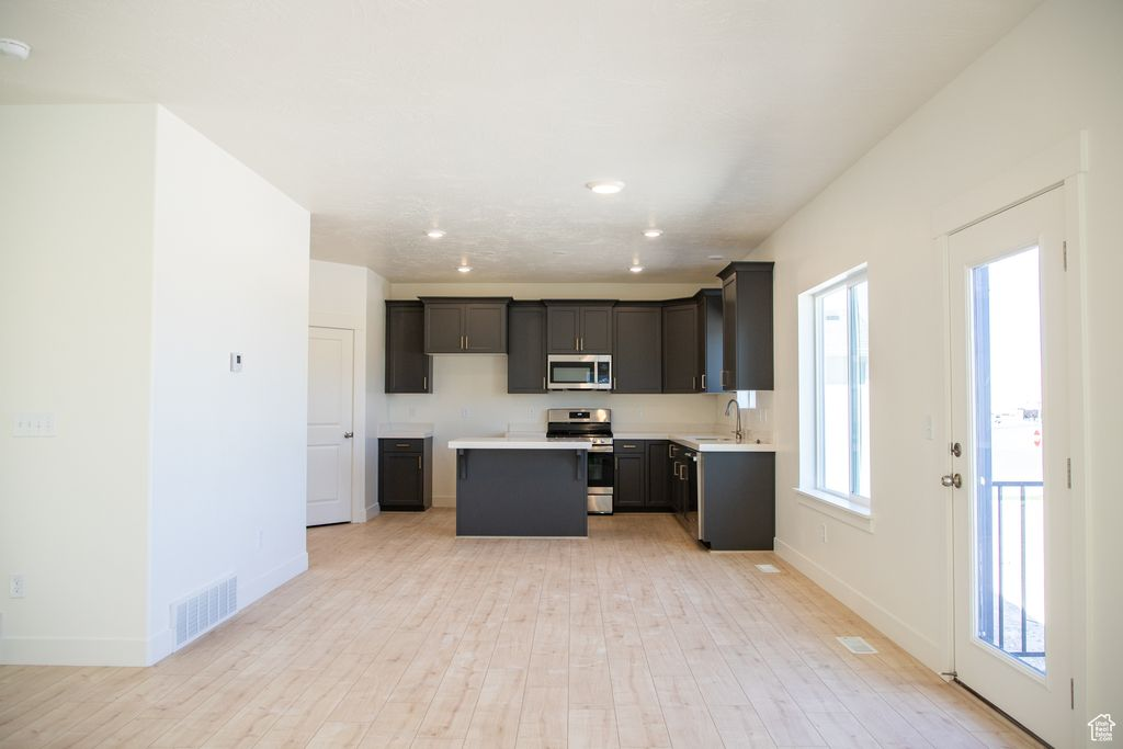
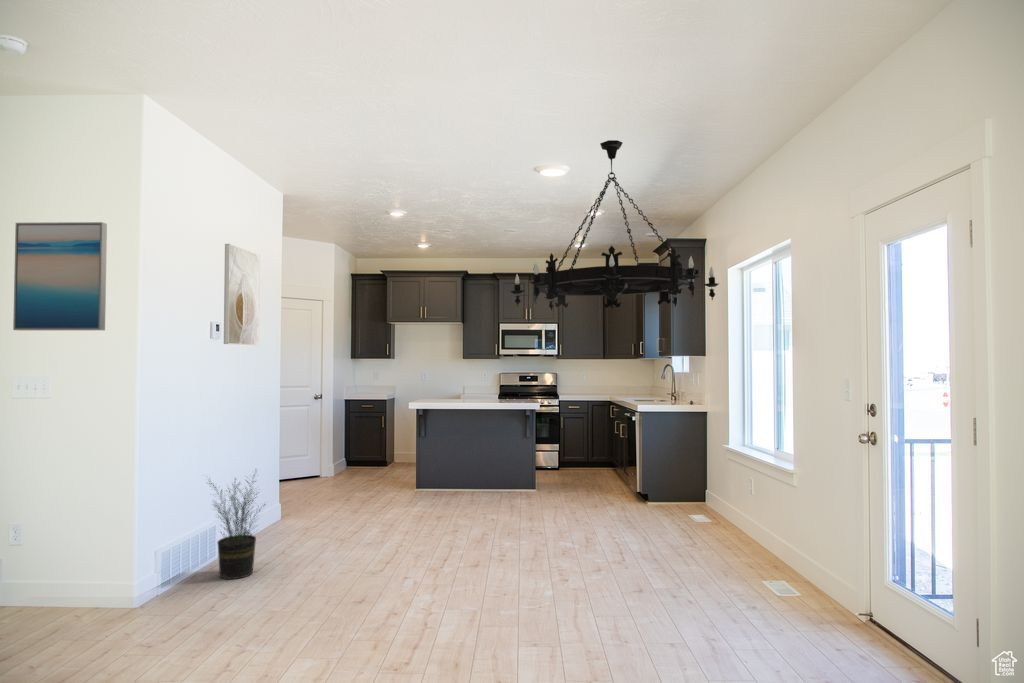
+ chandelier (625, 224)
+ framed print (242, 297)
+ wall art (60, 276)
+ potted plant (233, 523)
